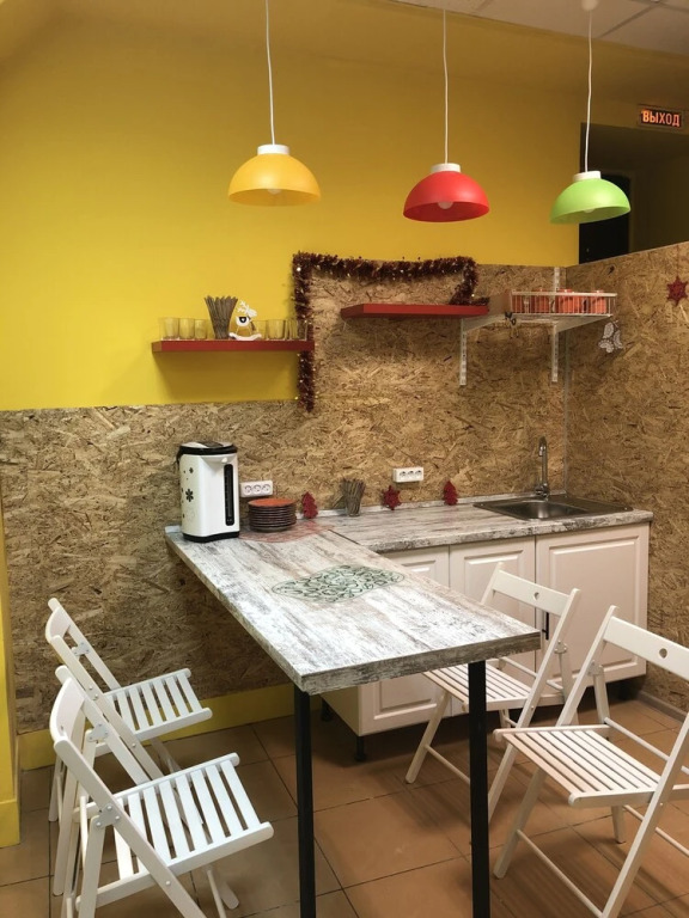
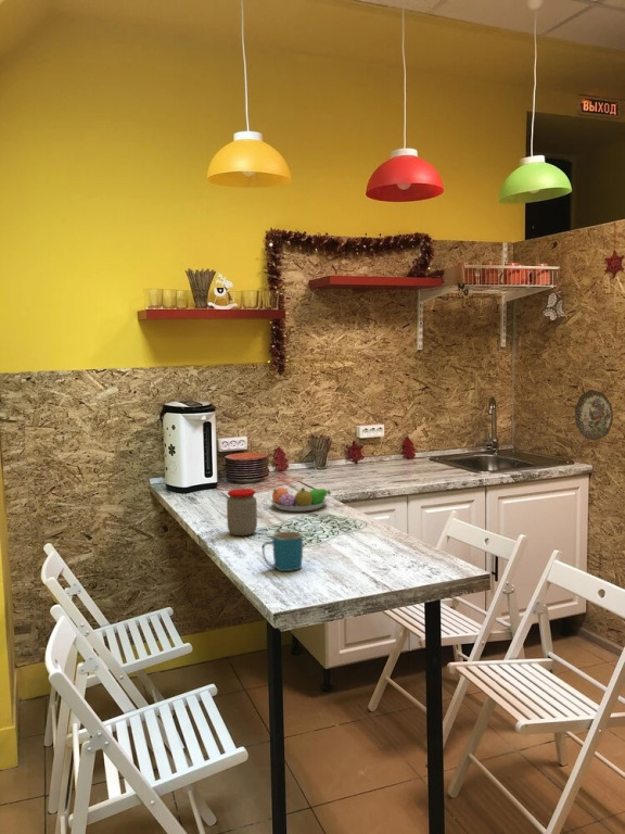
+ fruit bowl (301, 495)
+ jar (242, 511)
+ mug (282, 552)
+ decorative plate (595, 415)
